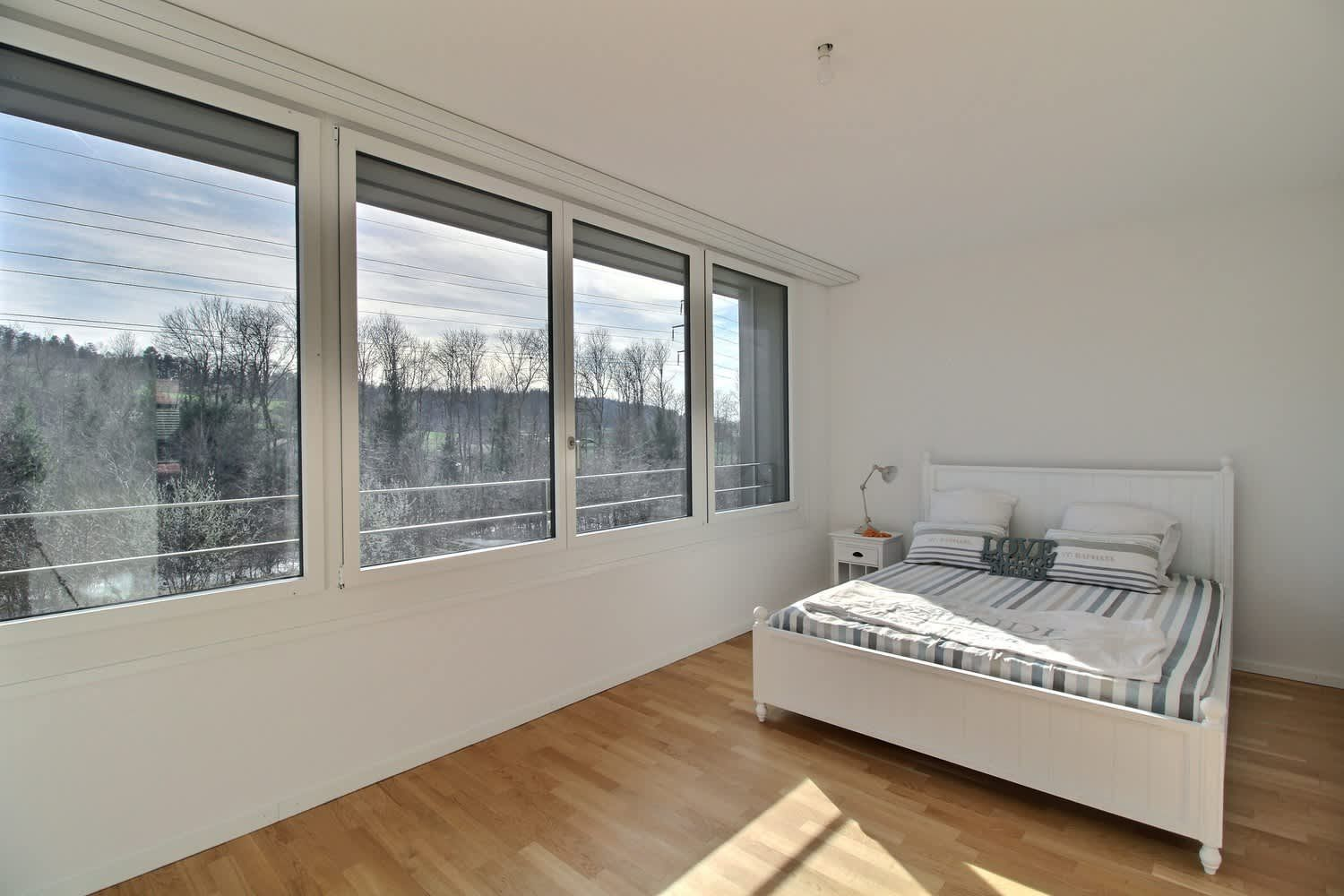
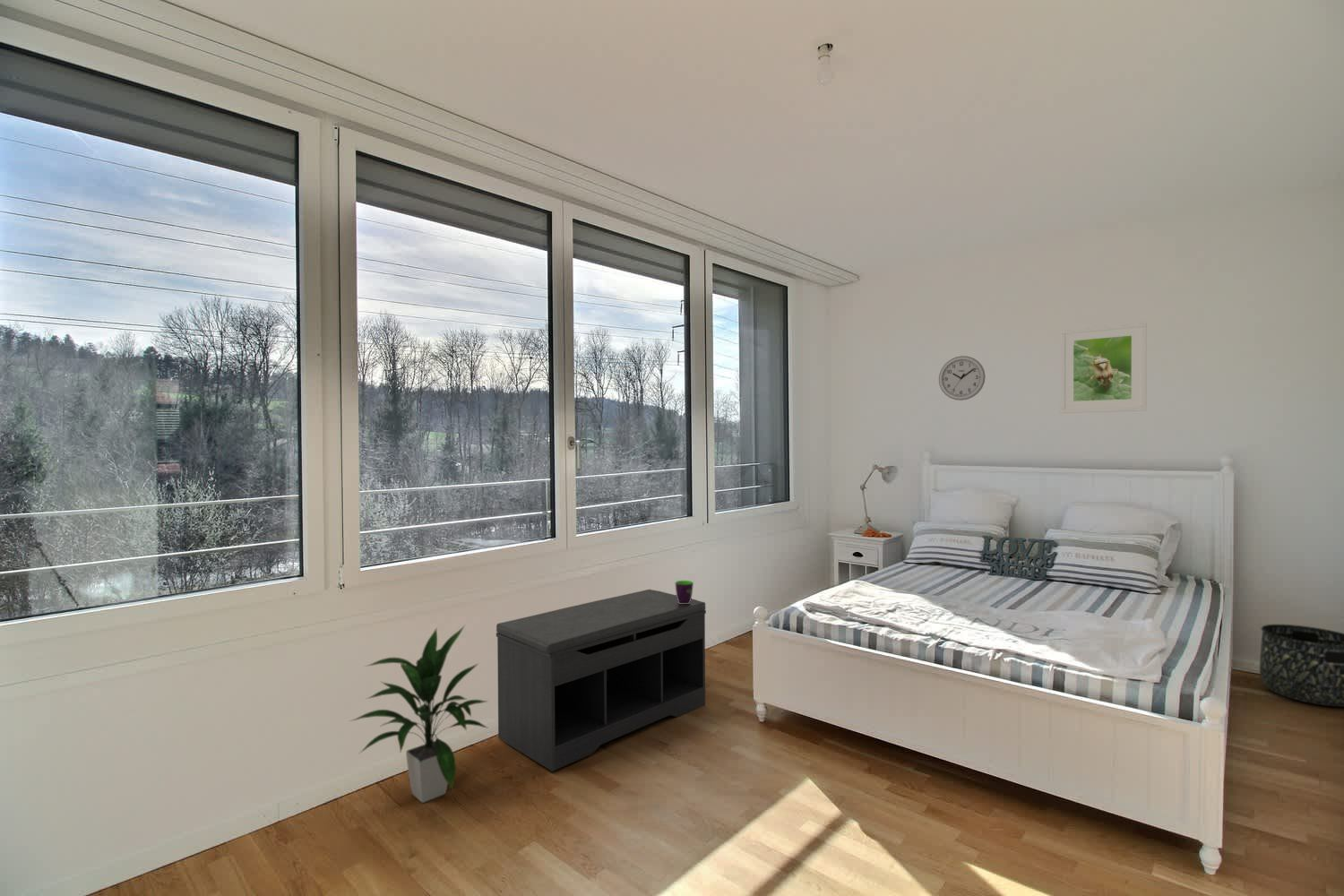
+ indoor plant (426, 715)
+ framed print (1101, 369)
+ mug (683, 592)
+ basket (1310, 665)
+ bench (607, 666)
+ wall clock (961, 377)
